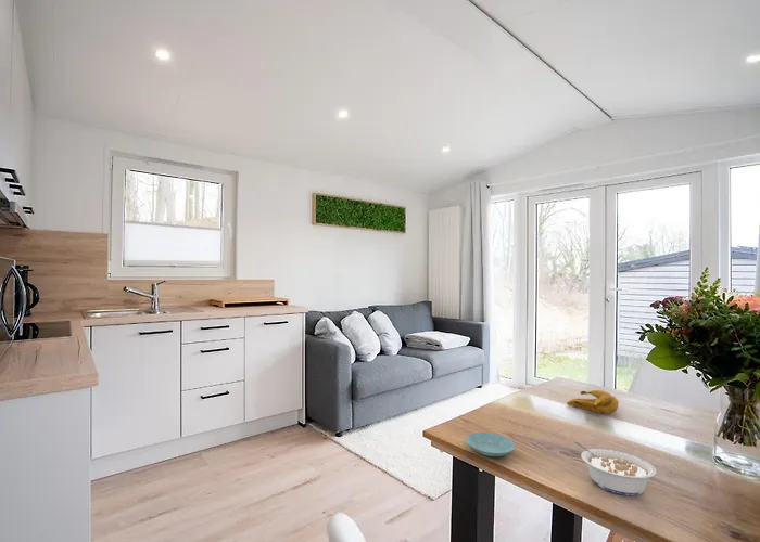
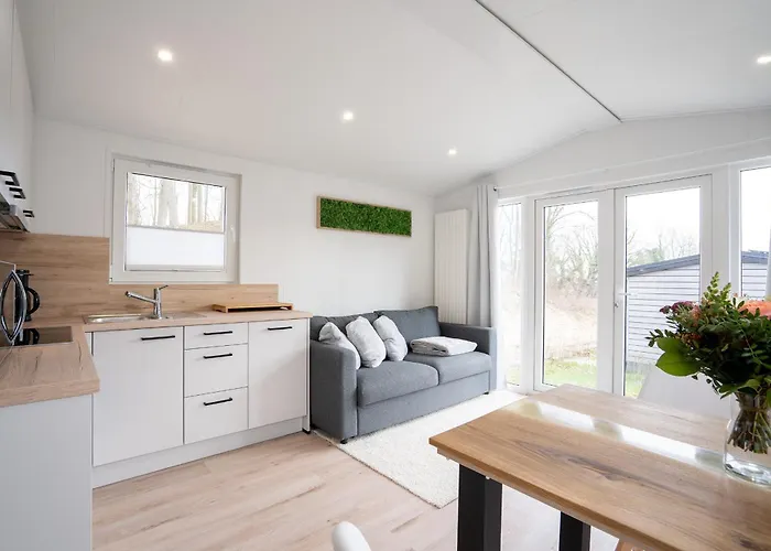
- banana (592, 399)
- saucer (490, 446)
- legume (613, 470)
